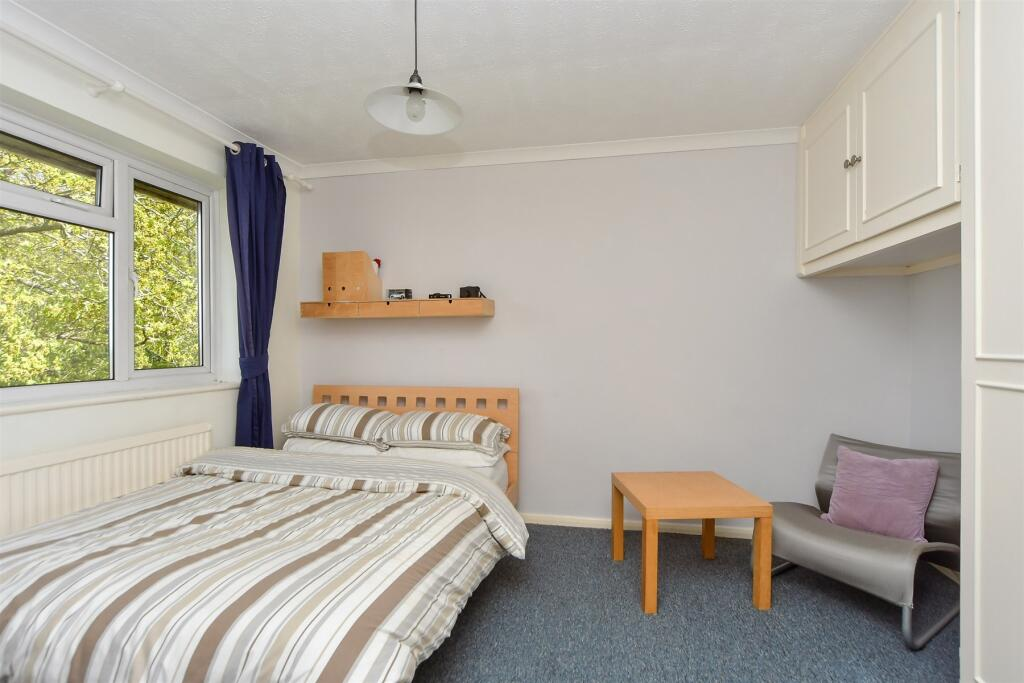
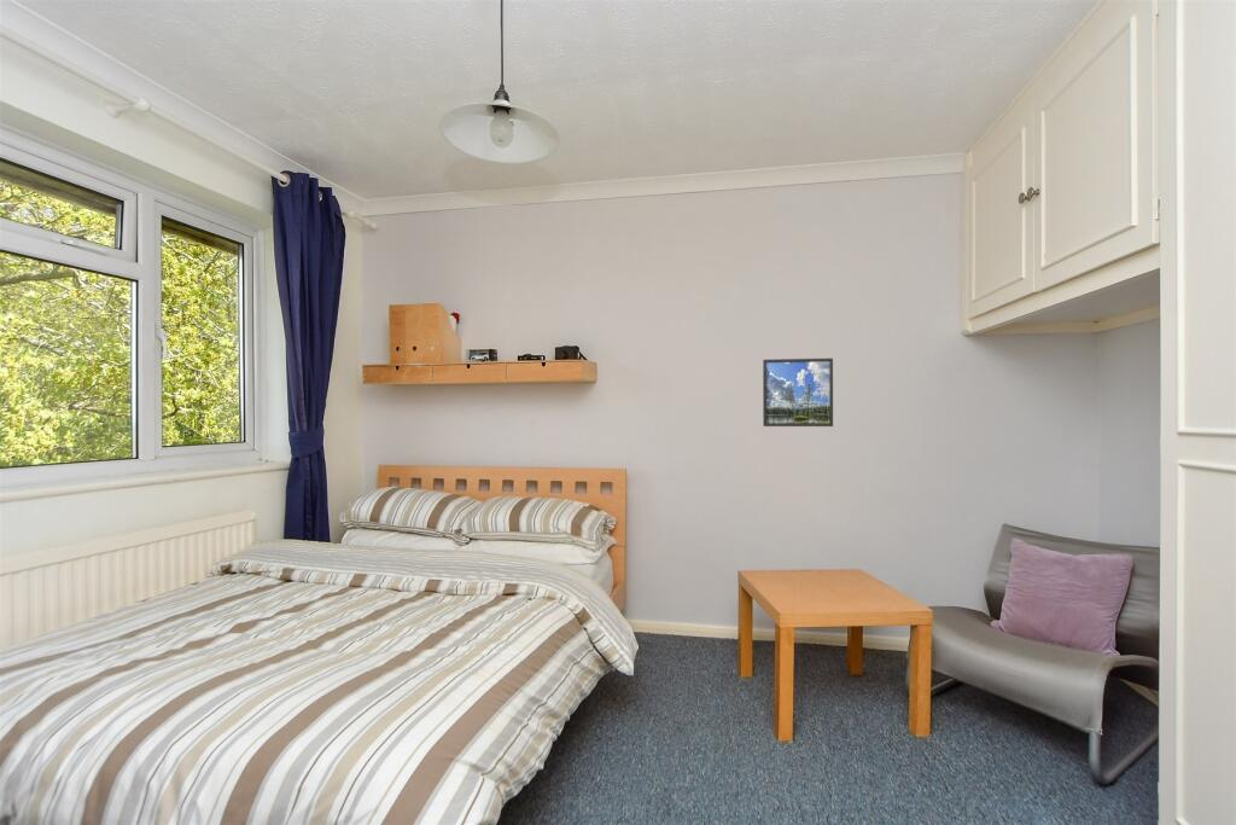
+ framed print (797, 393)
